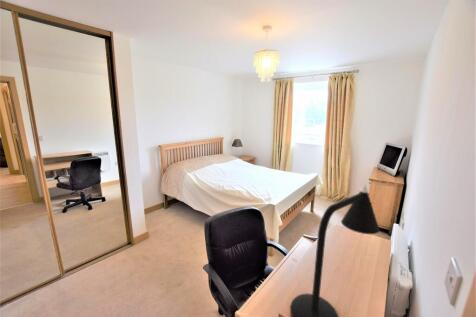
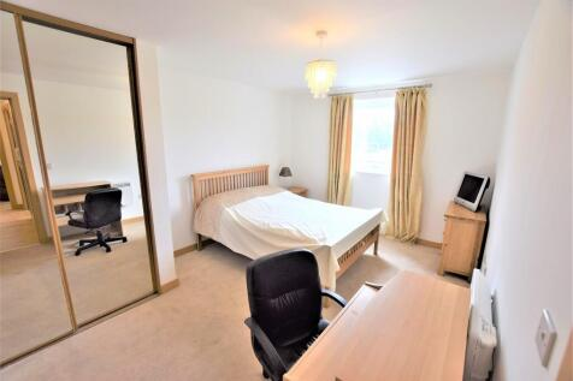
- desk lamp (324, 246)
